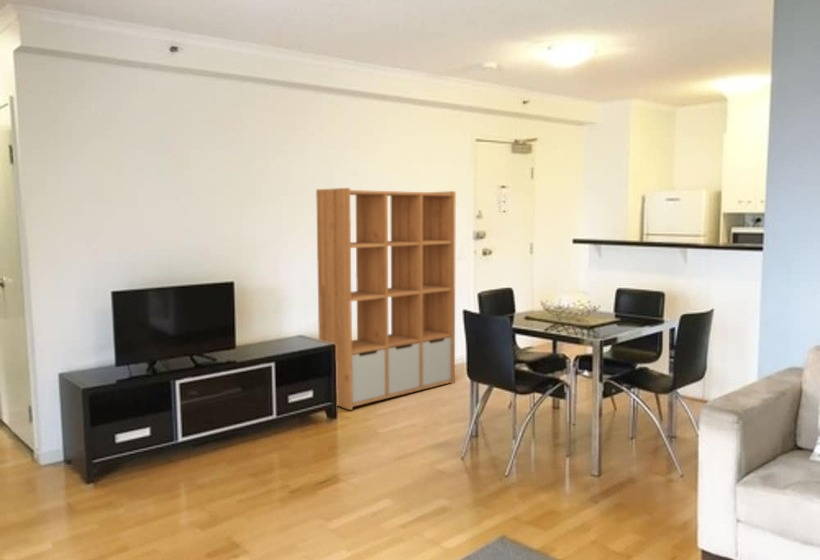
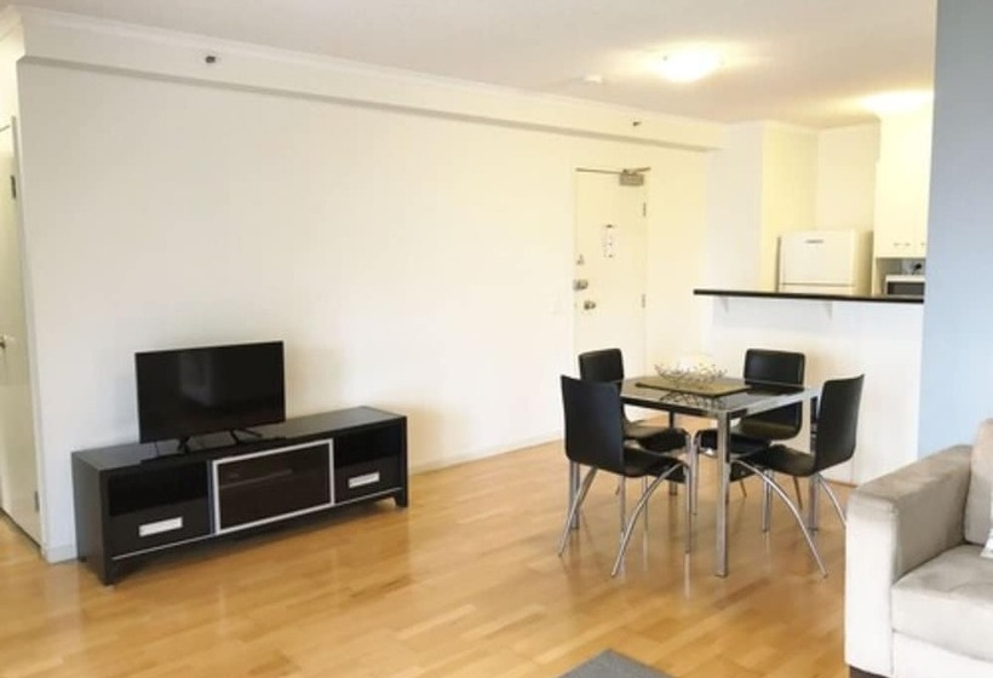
- shelving unit (389, 292)
